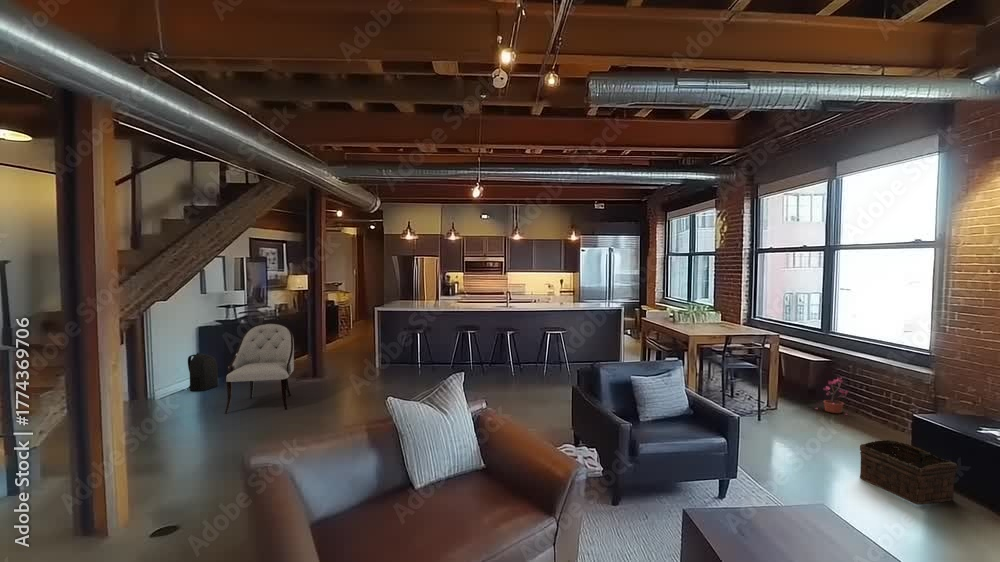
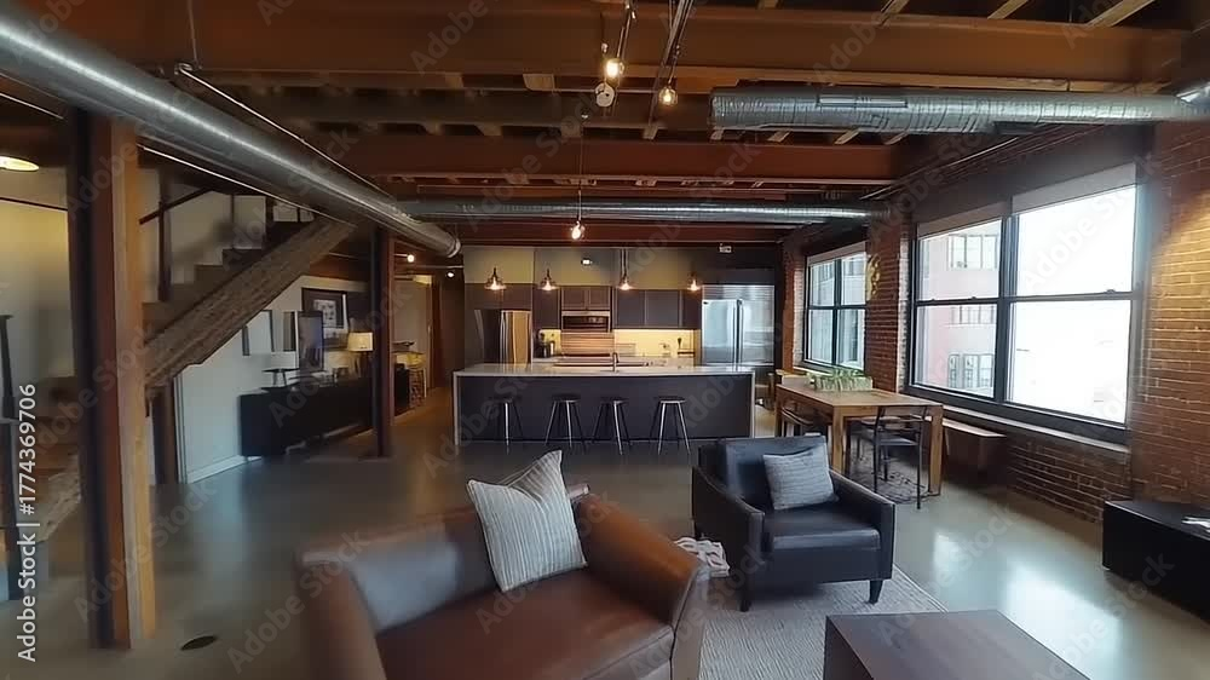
- armchair (263, 364)
- potted plant (831, 393)
- backpack (200, 370)
- basket (909, 467)
